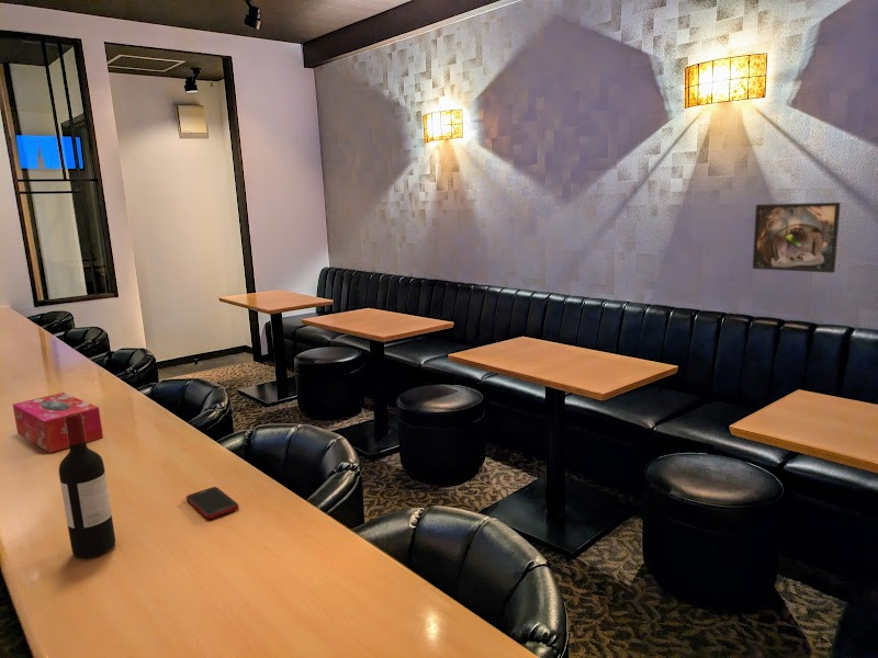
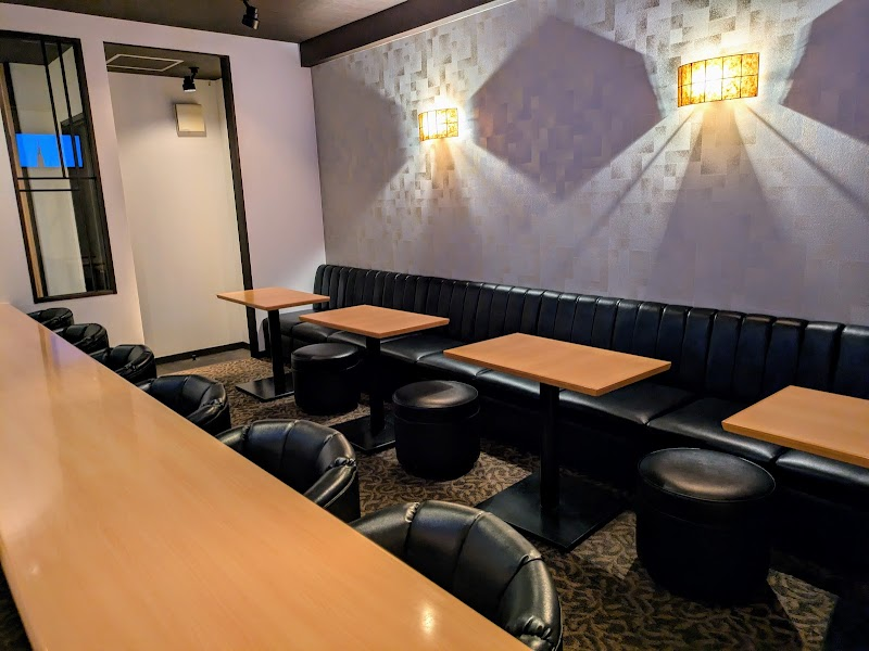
- tissue box (57, 420)
- cell phone (212, 501)
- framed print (793, 237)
- wine bottle (83, 483)
